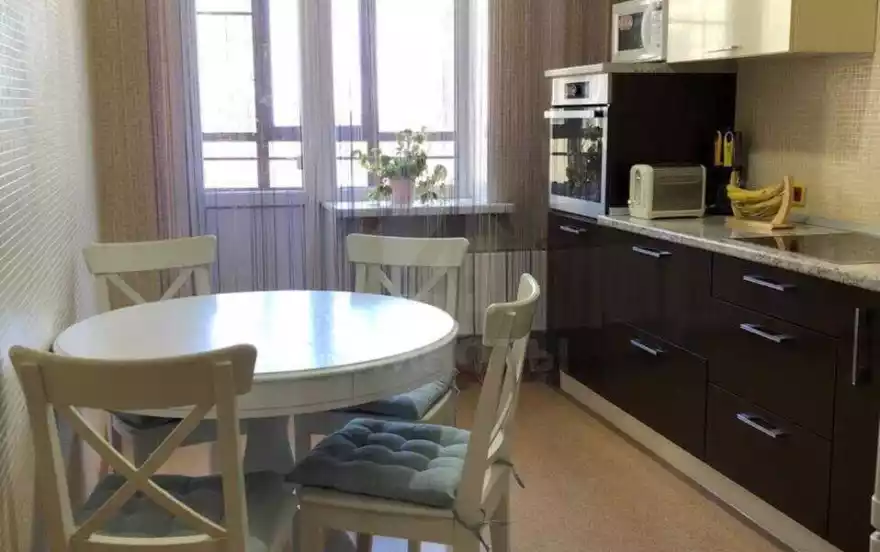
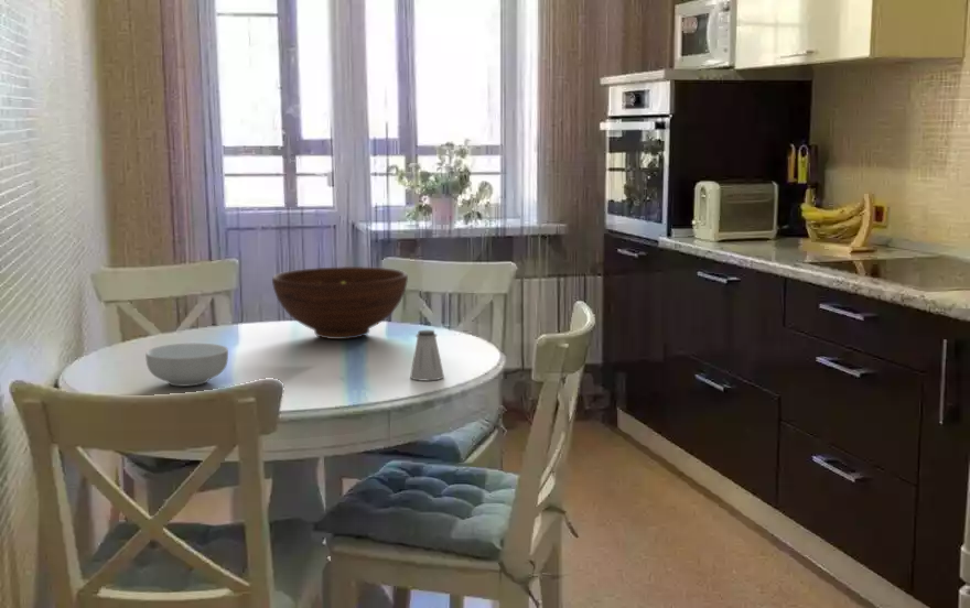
+ fruit bowl (341, 305)
+ saltshaker (427, 354)
+ cereal bowl (187, 366)
